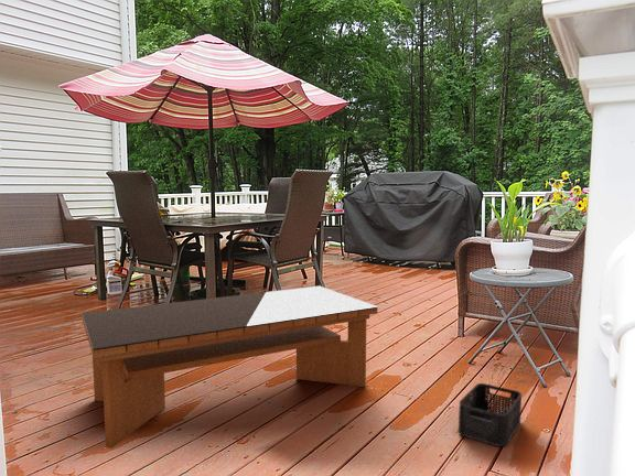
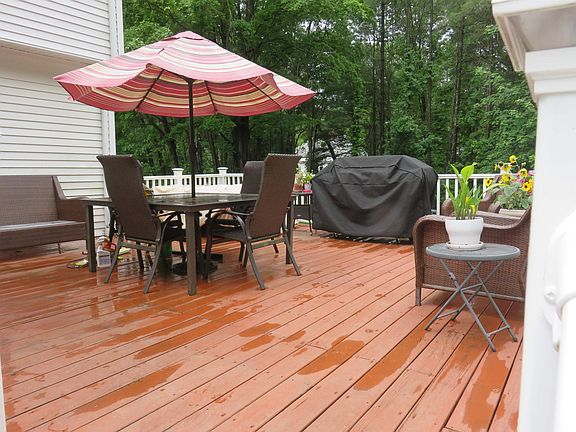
- coffee table (234, 350)
- storage bin (491, 412)
